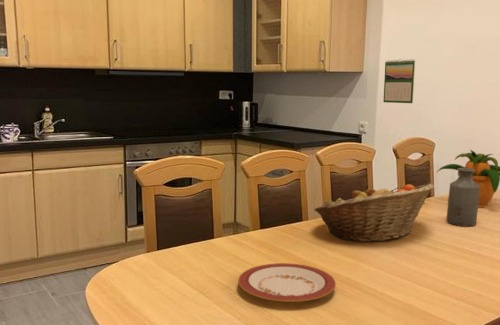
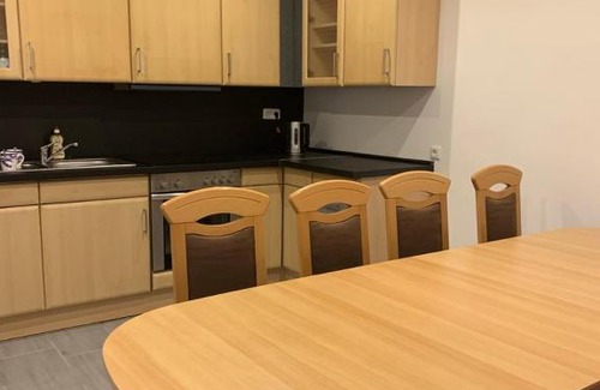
- potted plant (472, 176)
- plate (286, 284)
- bottle (463, 196)
- fruit basket (374, 207)
- calendar (398, 81)
